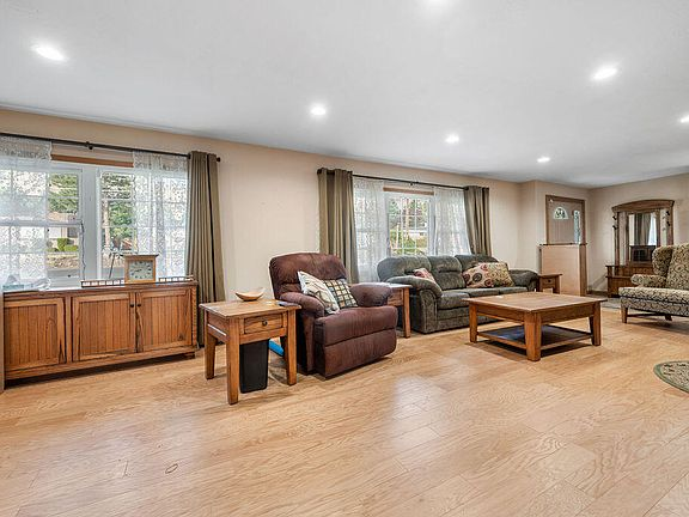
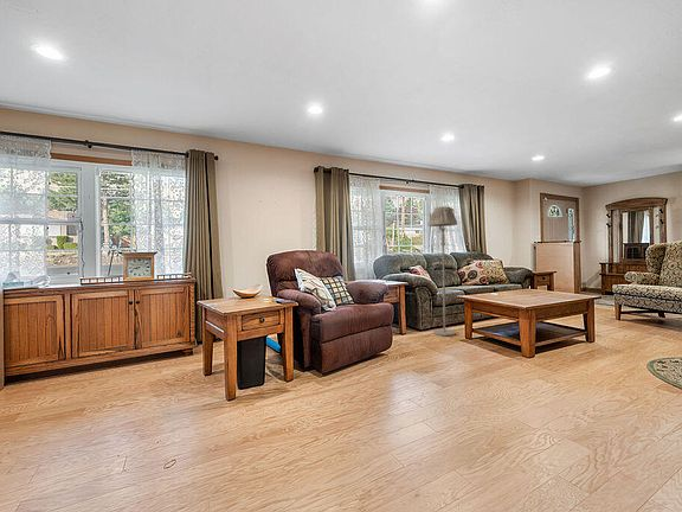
+ floor lamp (443, 270)
